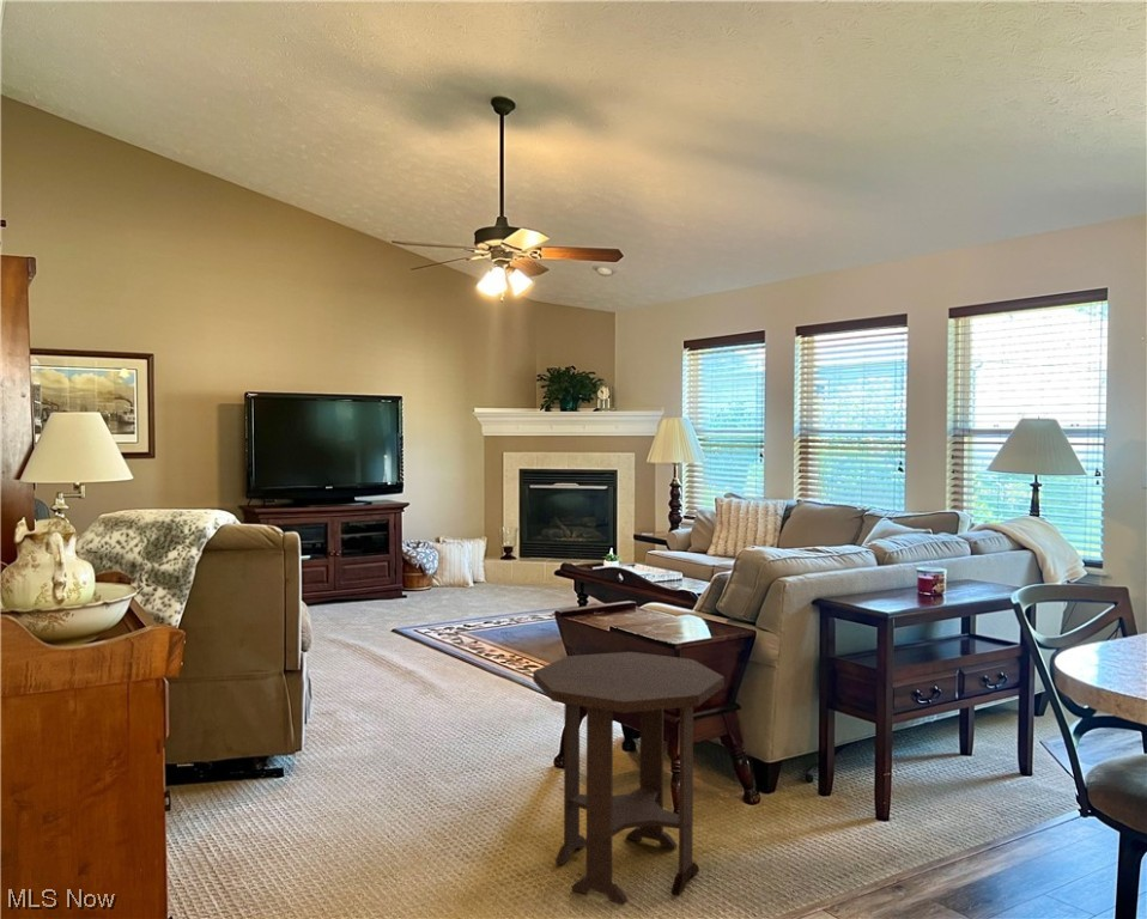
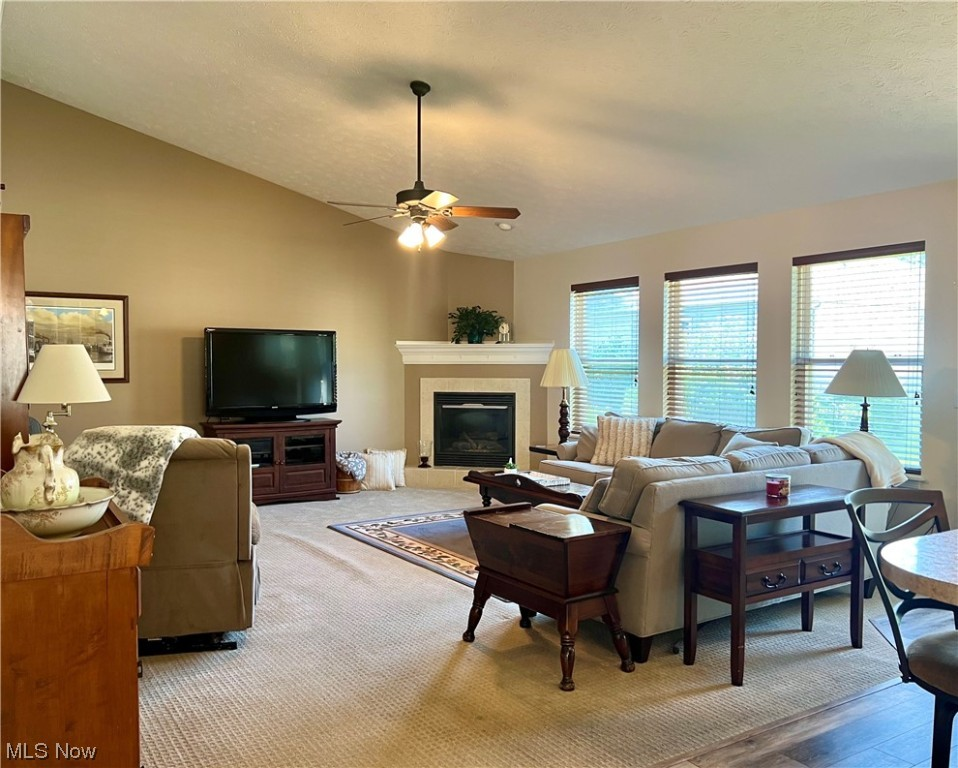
- side table (641, 771)
